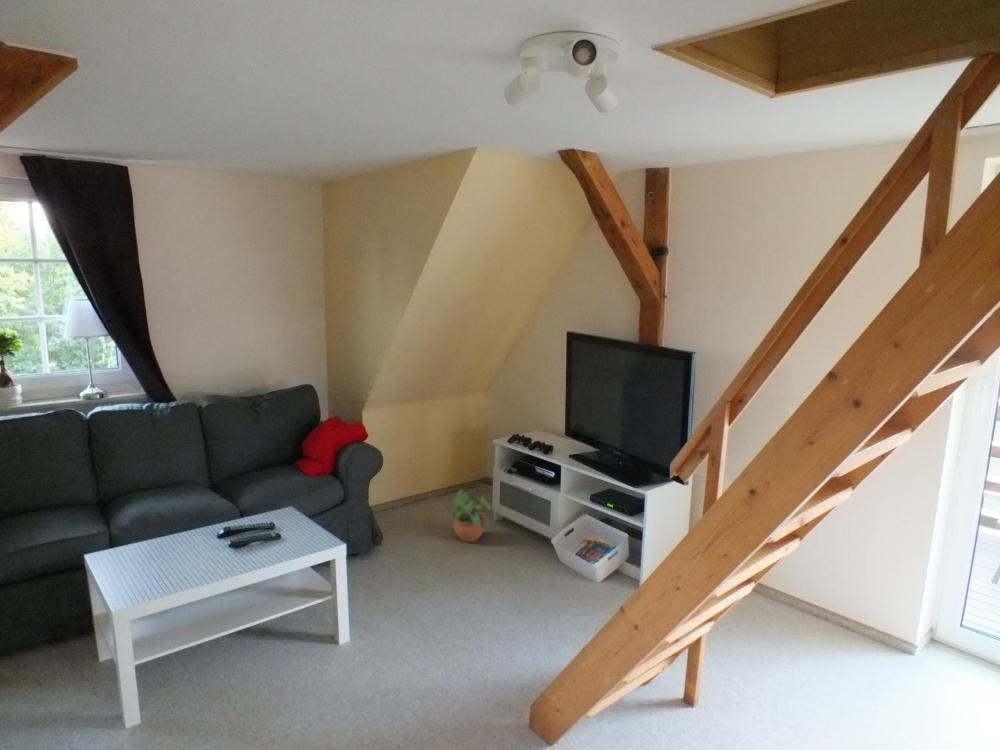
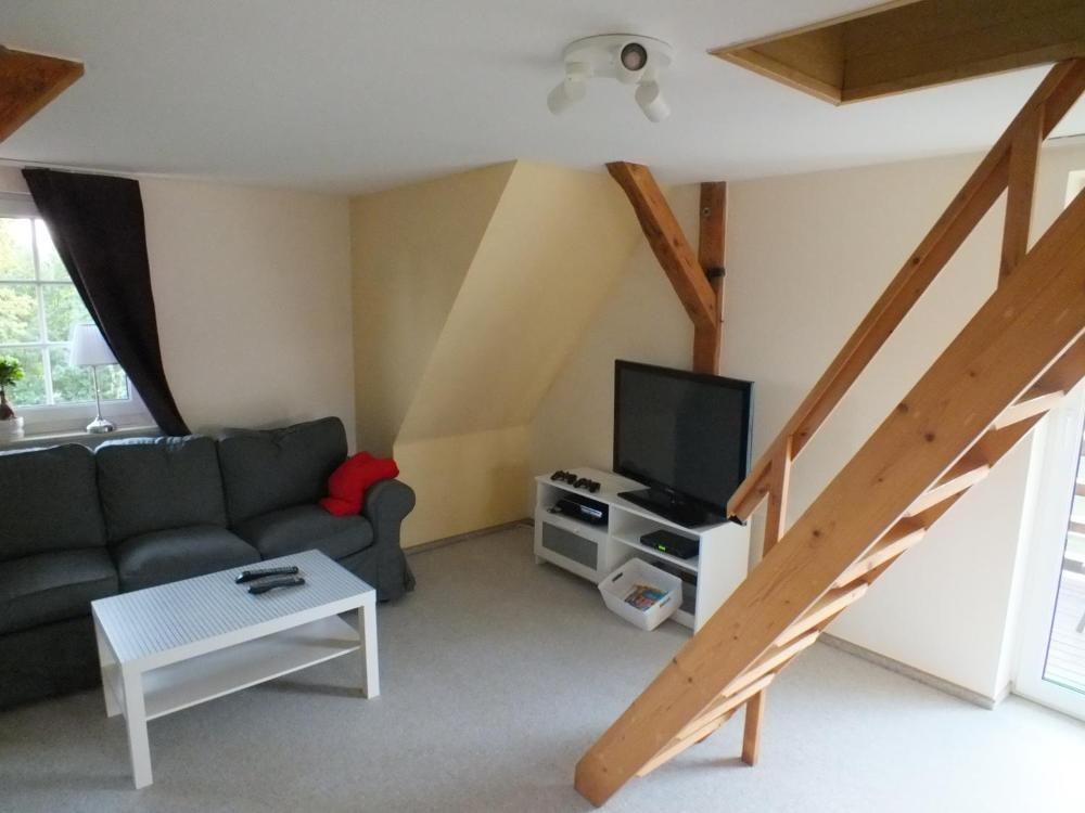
- potted plant (466, 514)
